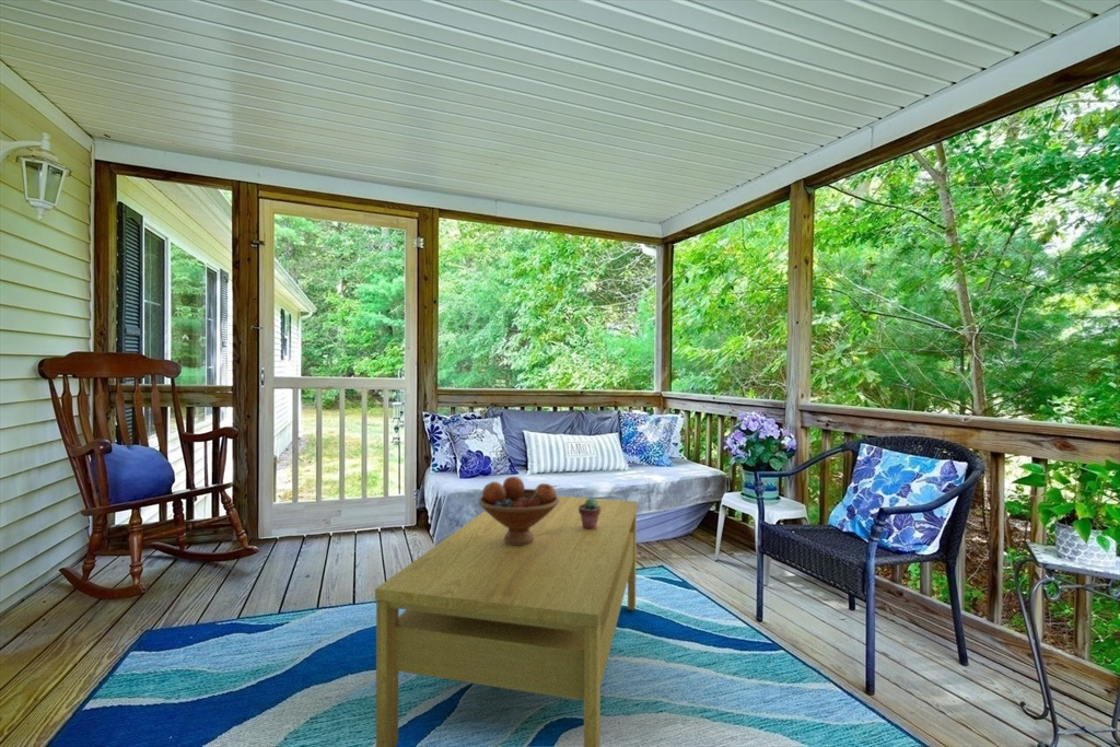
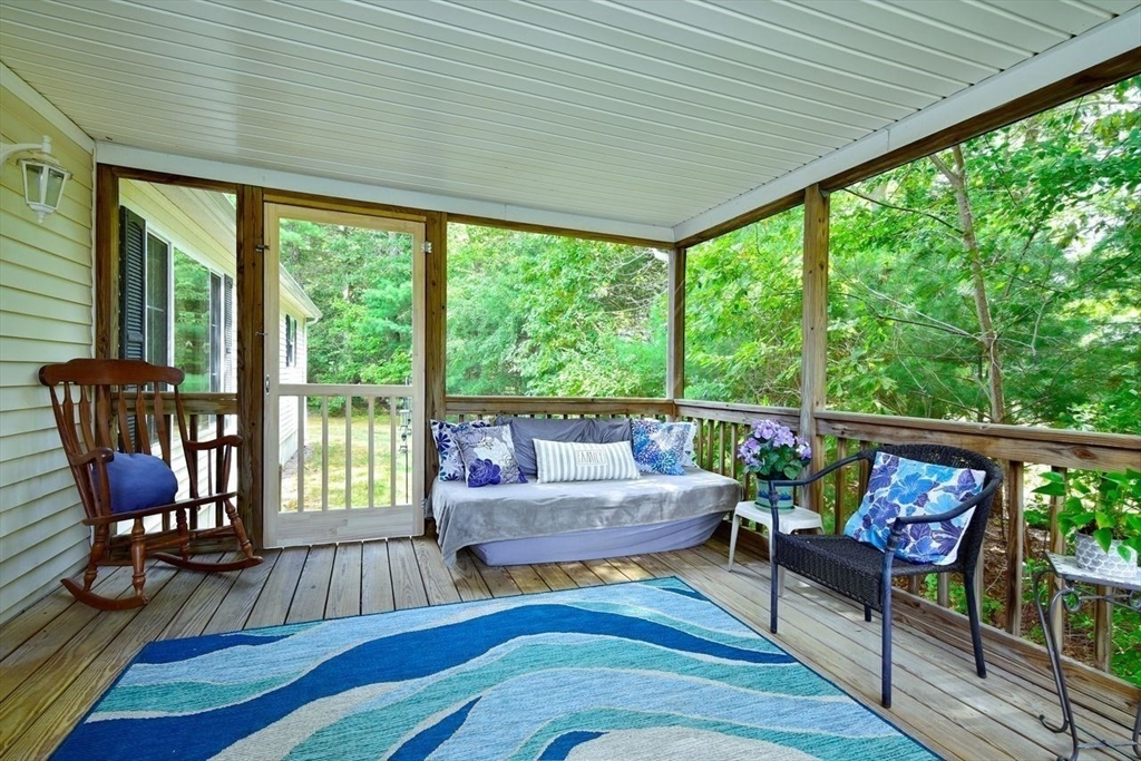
- coffee table (538, 597)
- potted succulent (590, 512)
- fruit bowl (518, 511)
